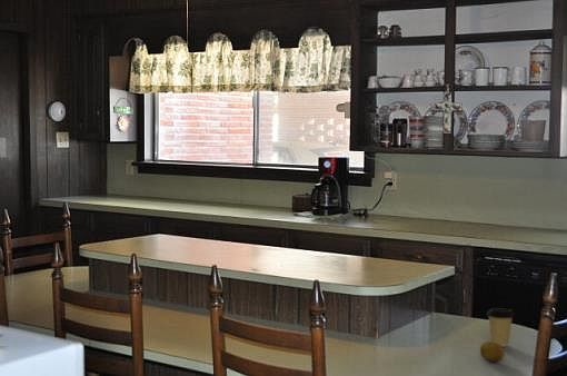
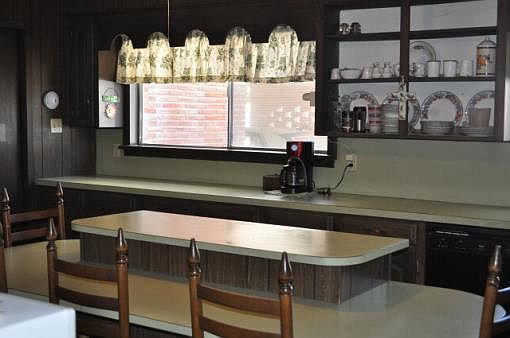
- fruit (491, 350)
- coffee cup (499, 326)
